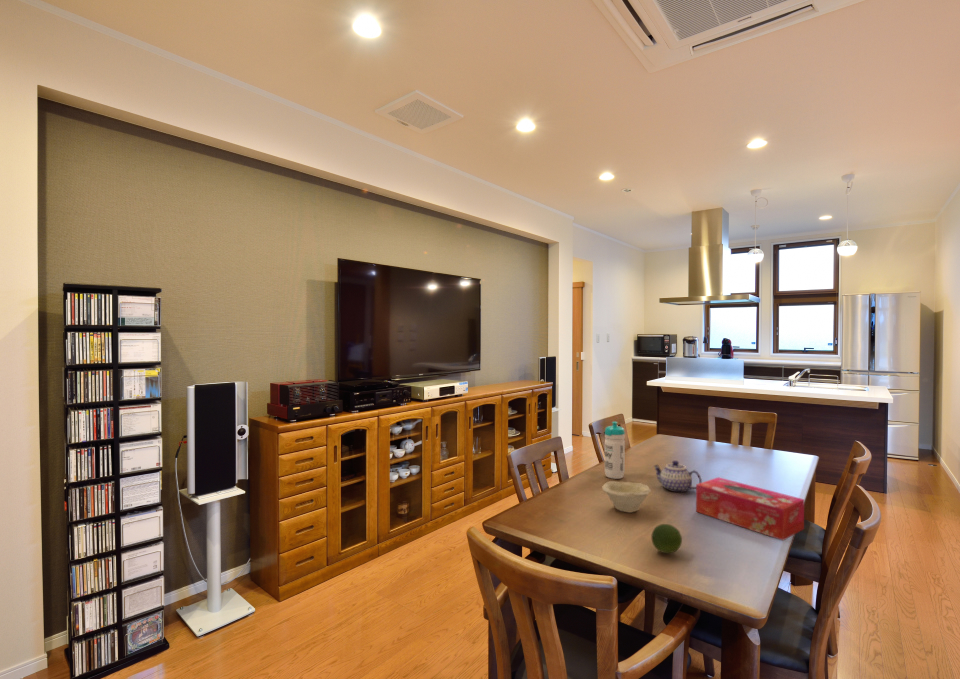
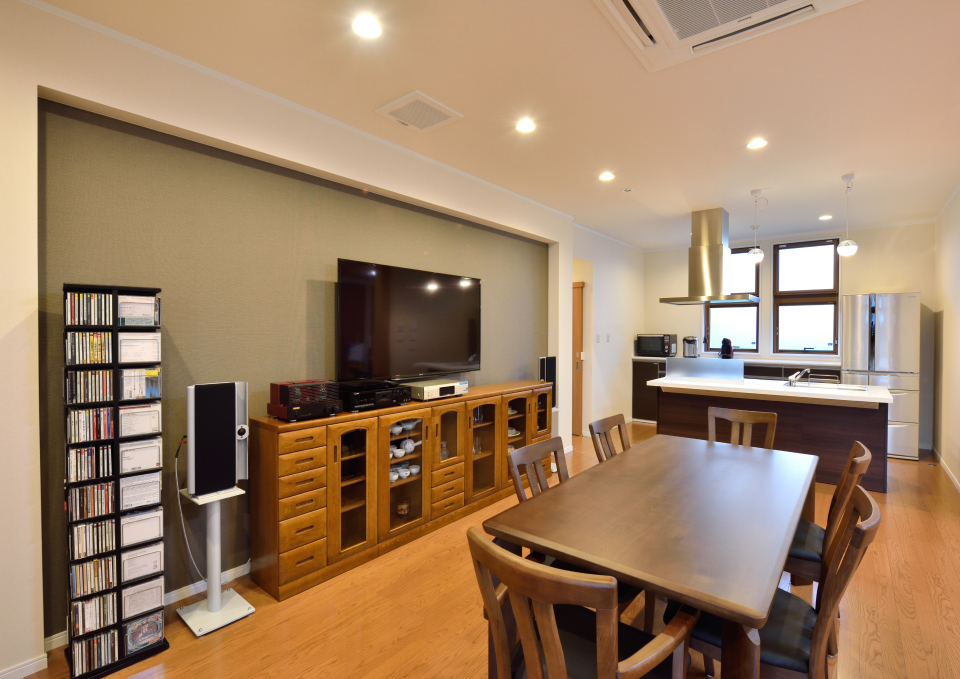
- teapot (676, 474)
- bowl (625, 497)
- fruit (666, 538)
- water bottle (614, 449)
- tissue box (747, 505)
